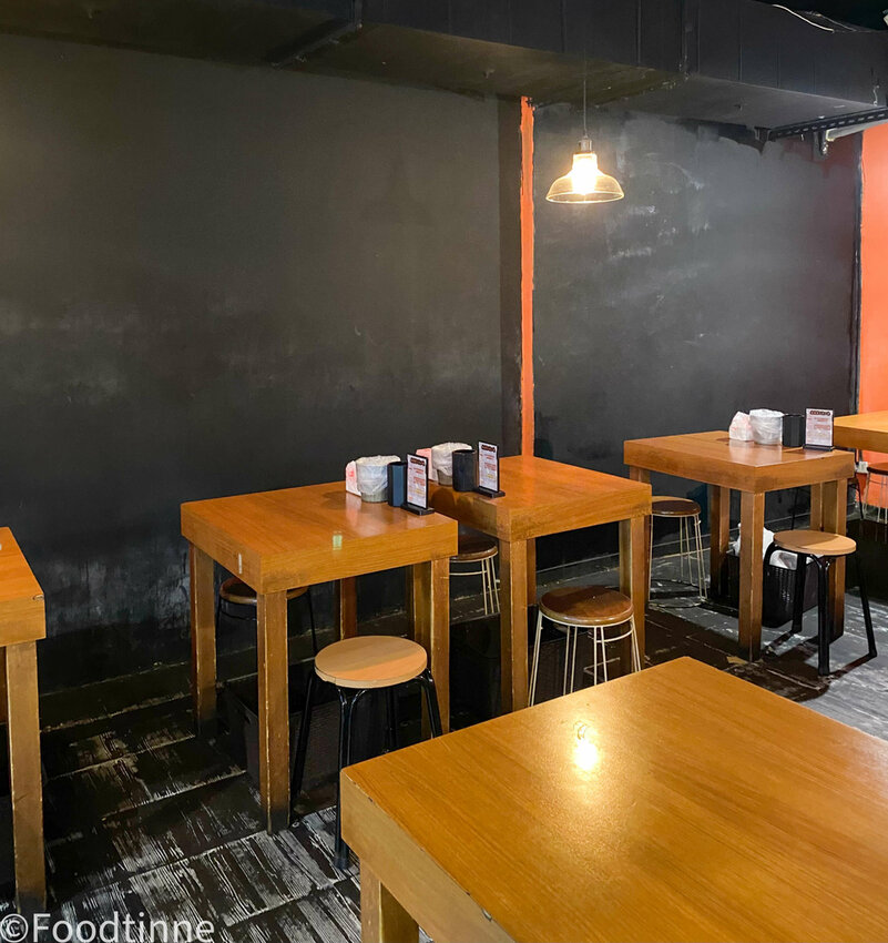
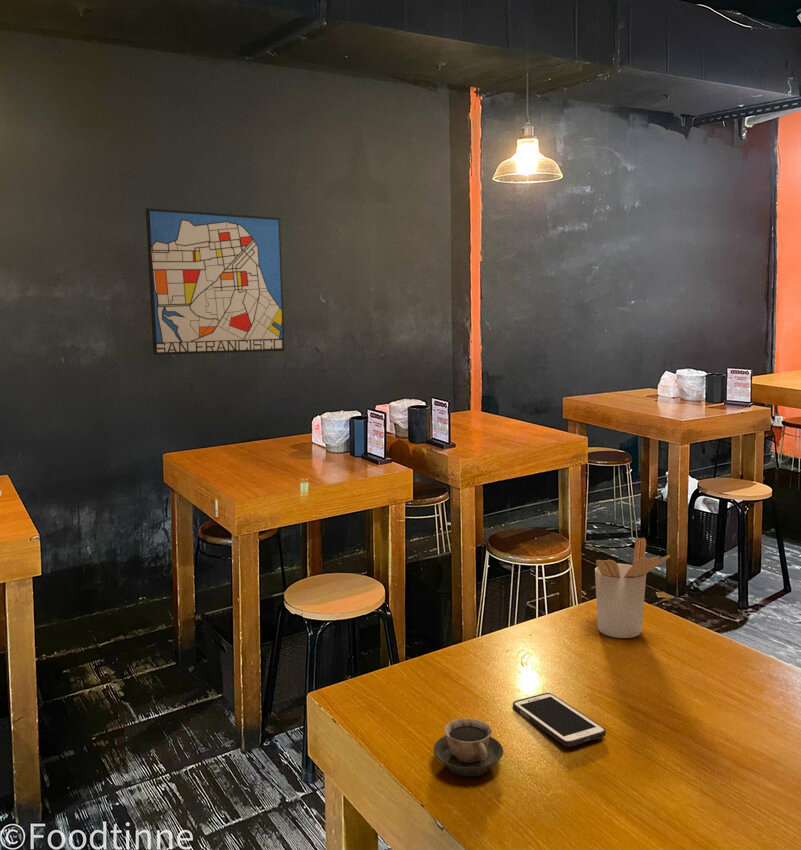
+ utensil holder (630, 589)
+ cup (468, 747)
+ wall art (219, 283)
+ cell phone (557, 718)
